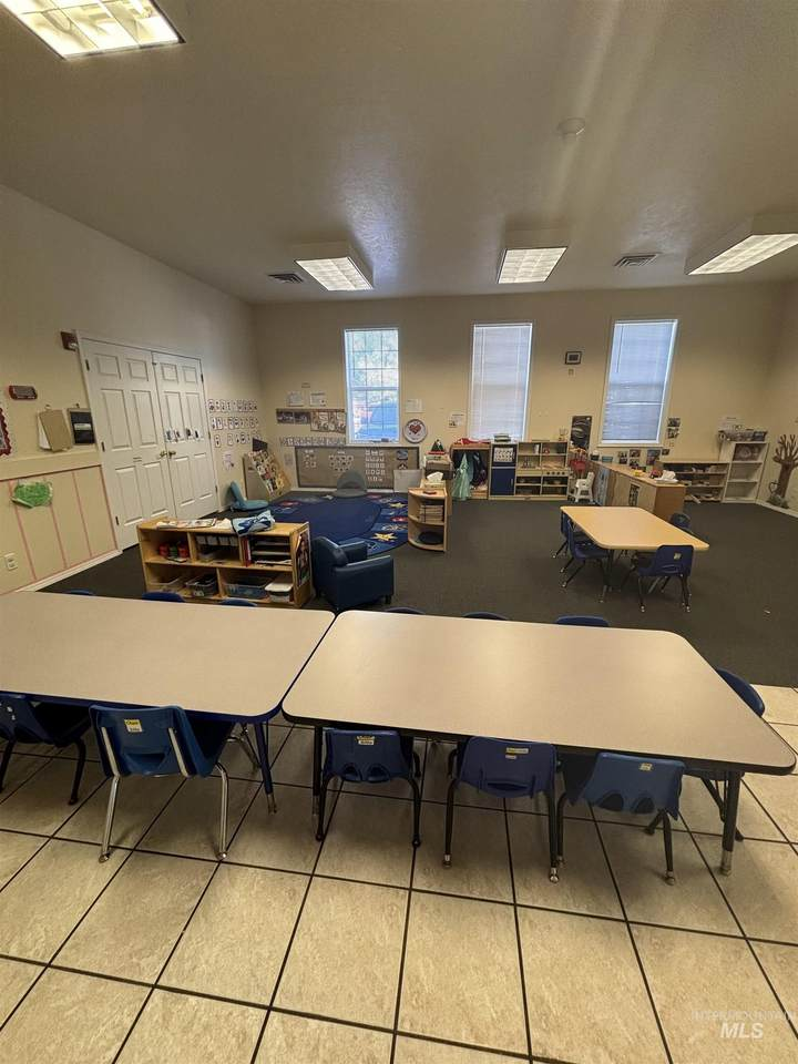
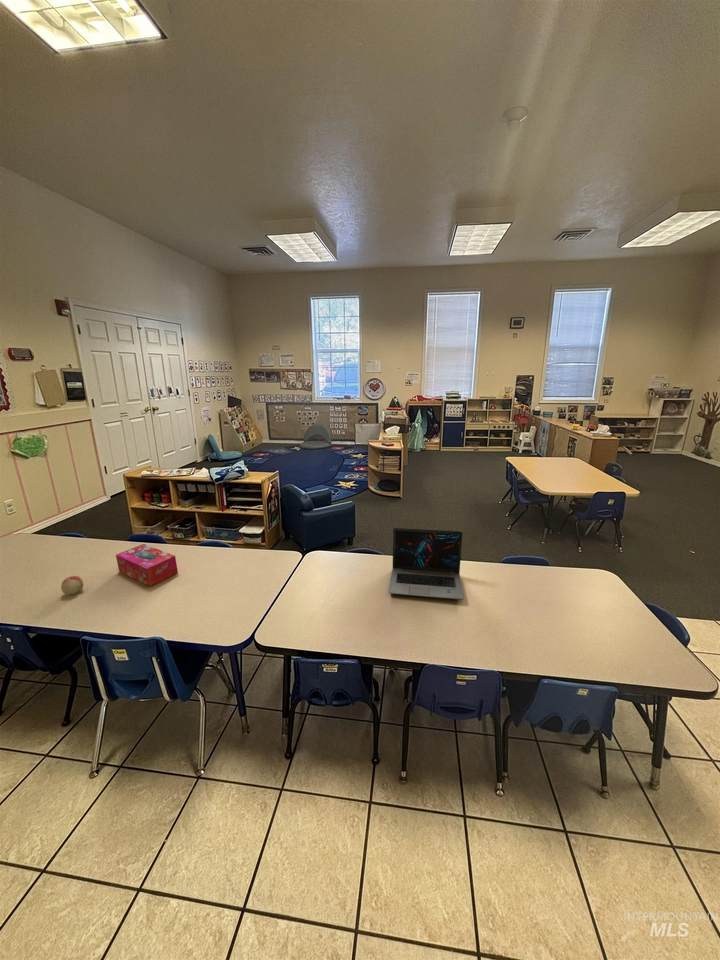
+ tissue box (146, 563)
+ fruit (72, 585)
+ laptop (426, 562)
